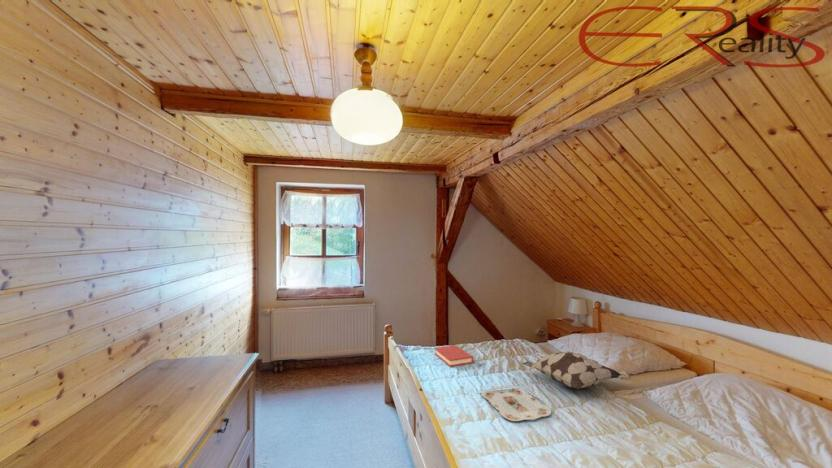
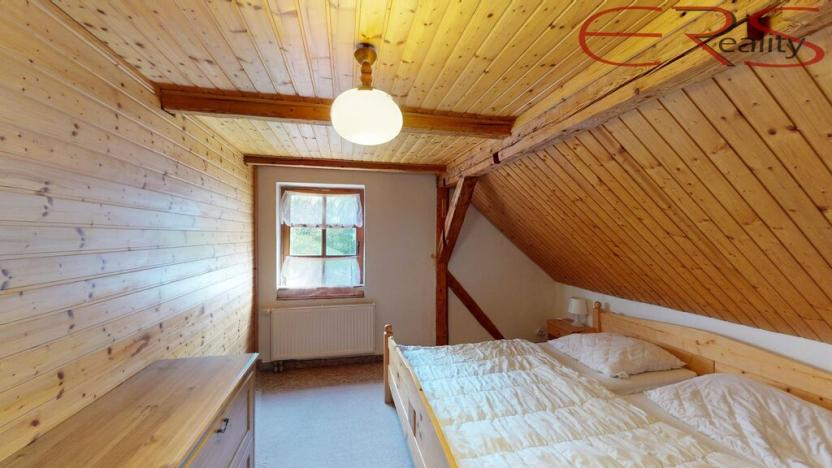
- serving tray (514, 402)
- hardback book (453, 355)
- decorative pillow (569, 368)
